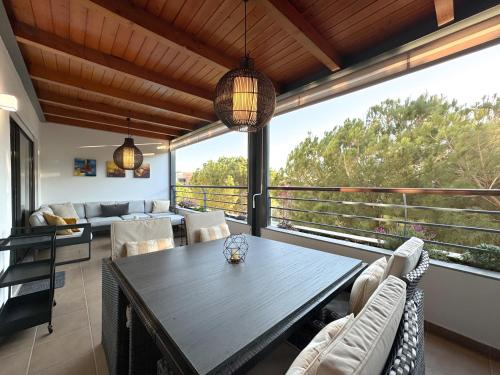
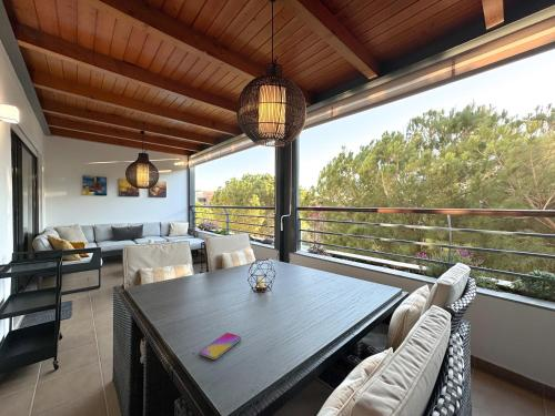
+ smartphone (221, 345)
